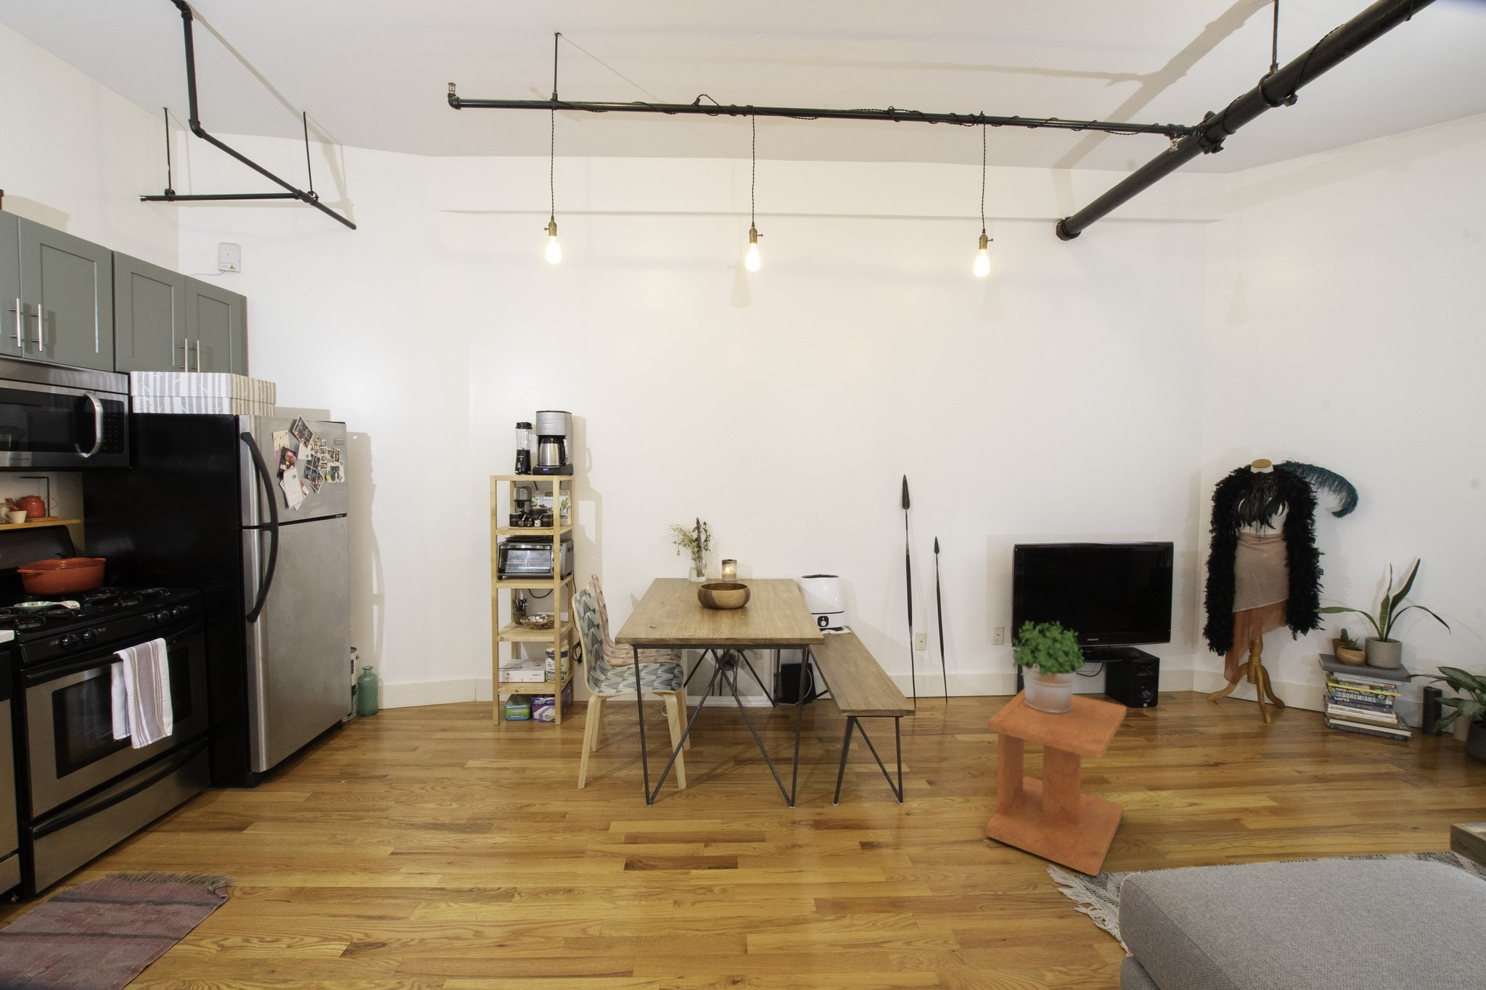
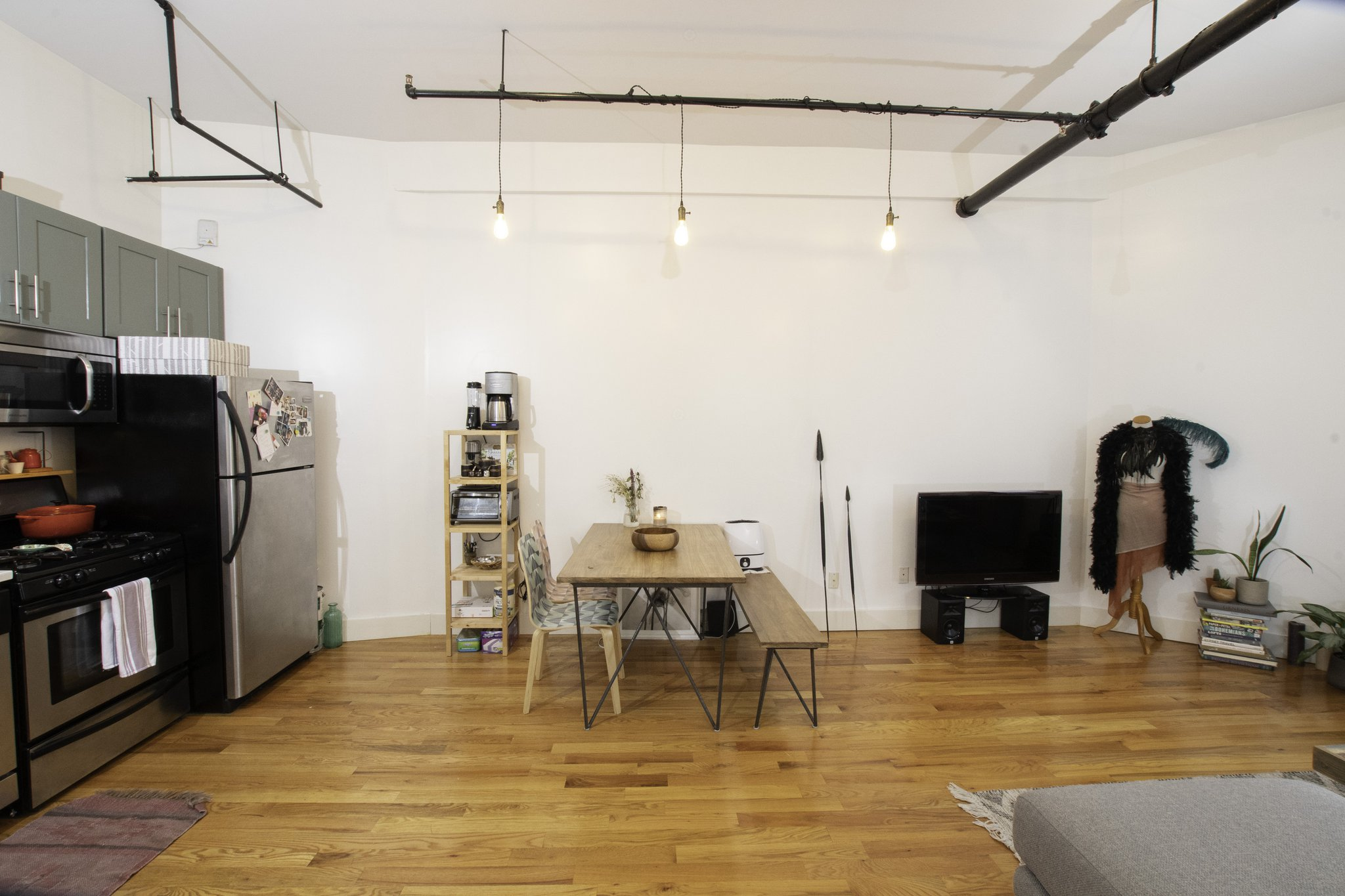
- side table (1057, 770)
- potted plant (1043, 663)
